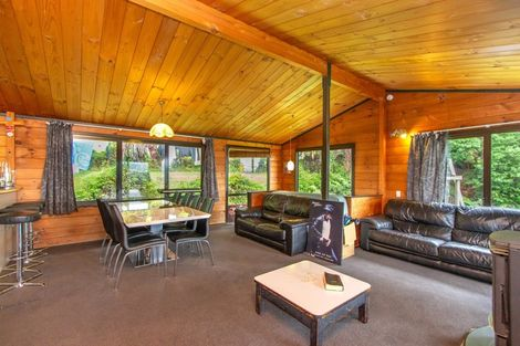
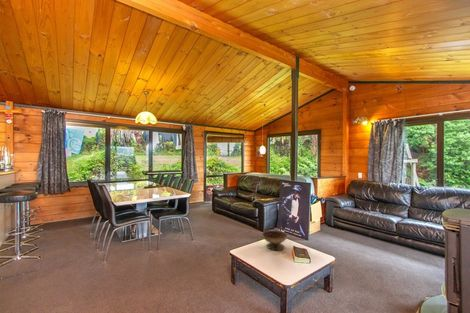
+ decorative bowl (274, 240)
